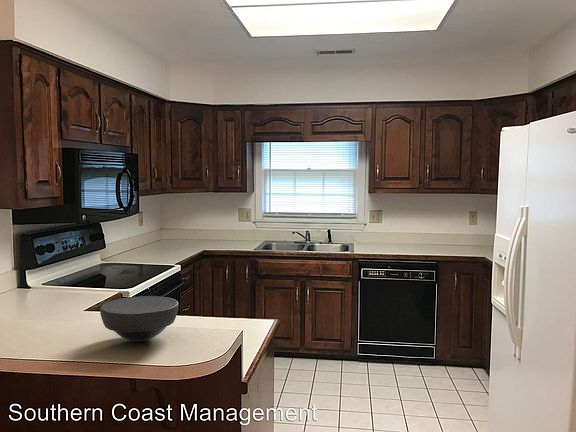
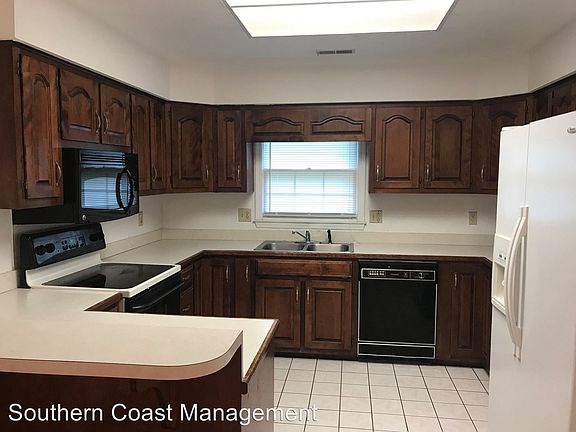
- bowl (140, 322)
